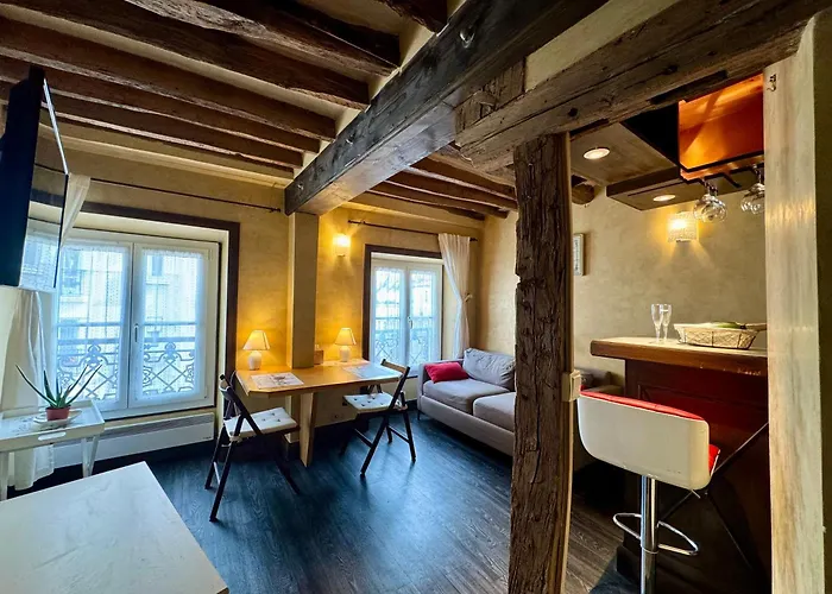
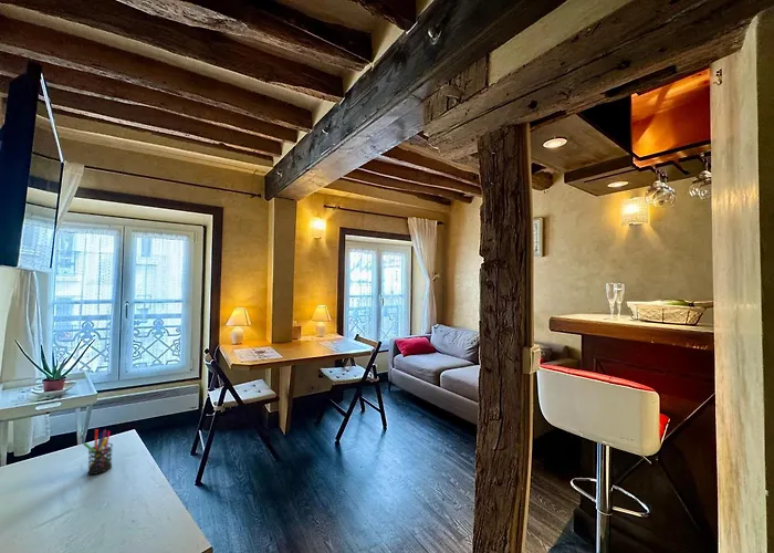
+ pen holder (97, 450)
